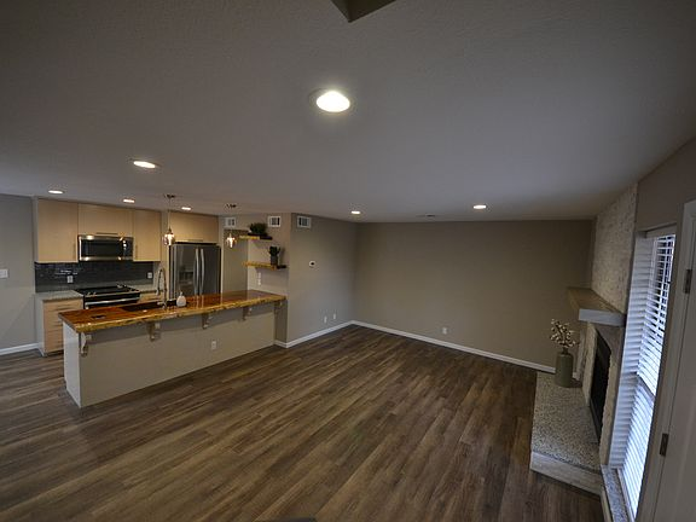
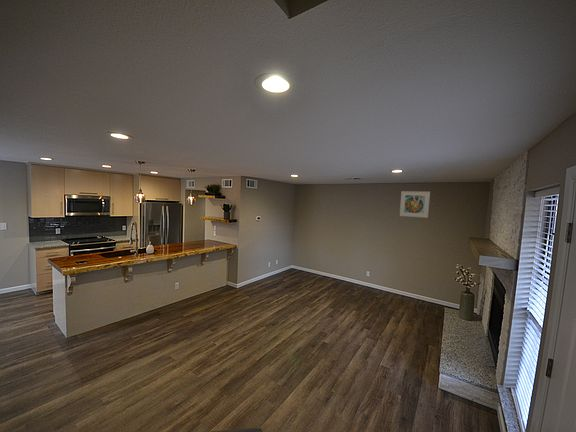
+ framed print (414, 204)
